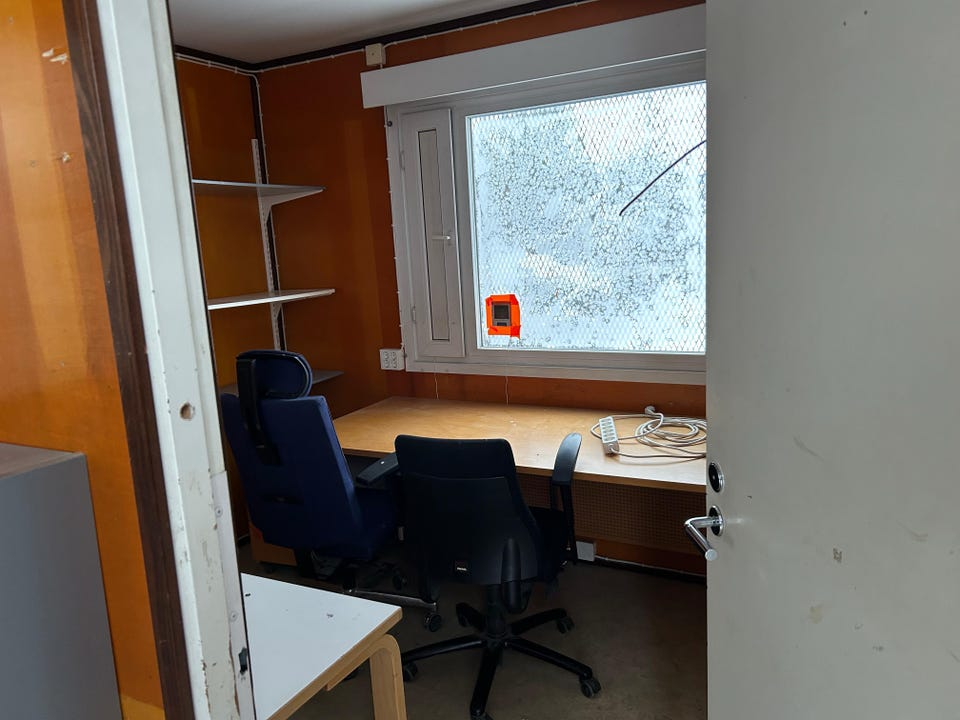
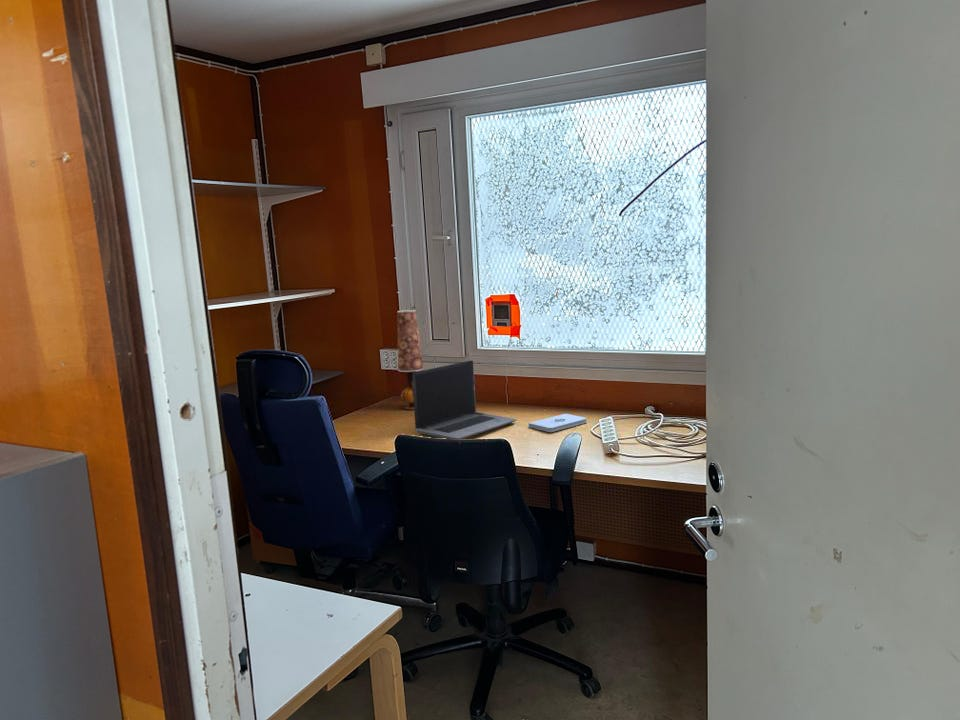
+ table lamp (410, 359)
+ notepad (558, 422)
+ laptop computer (465, 398)
